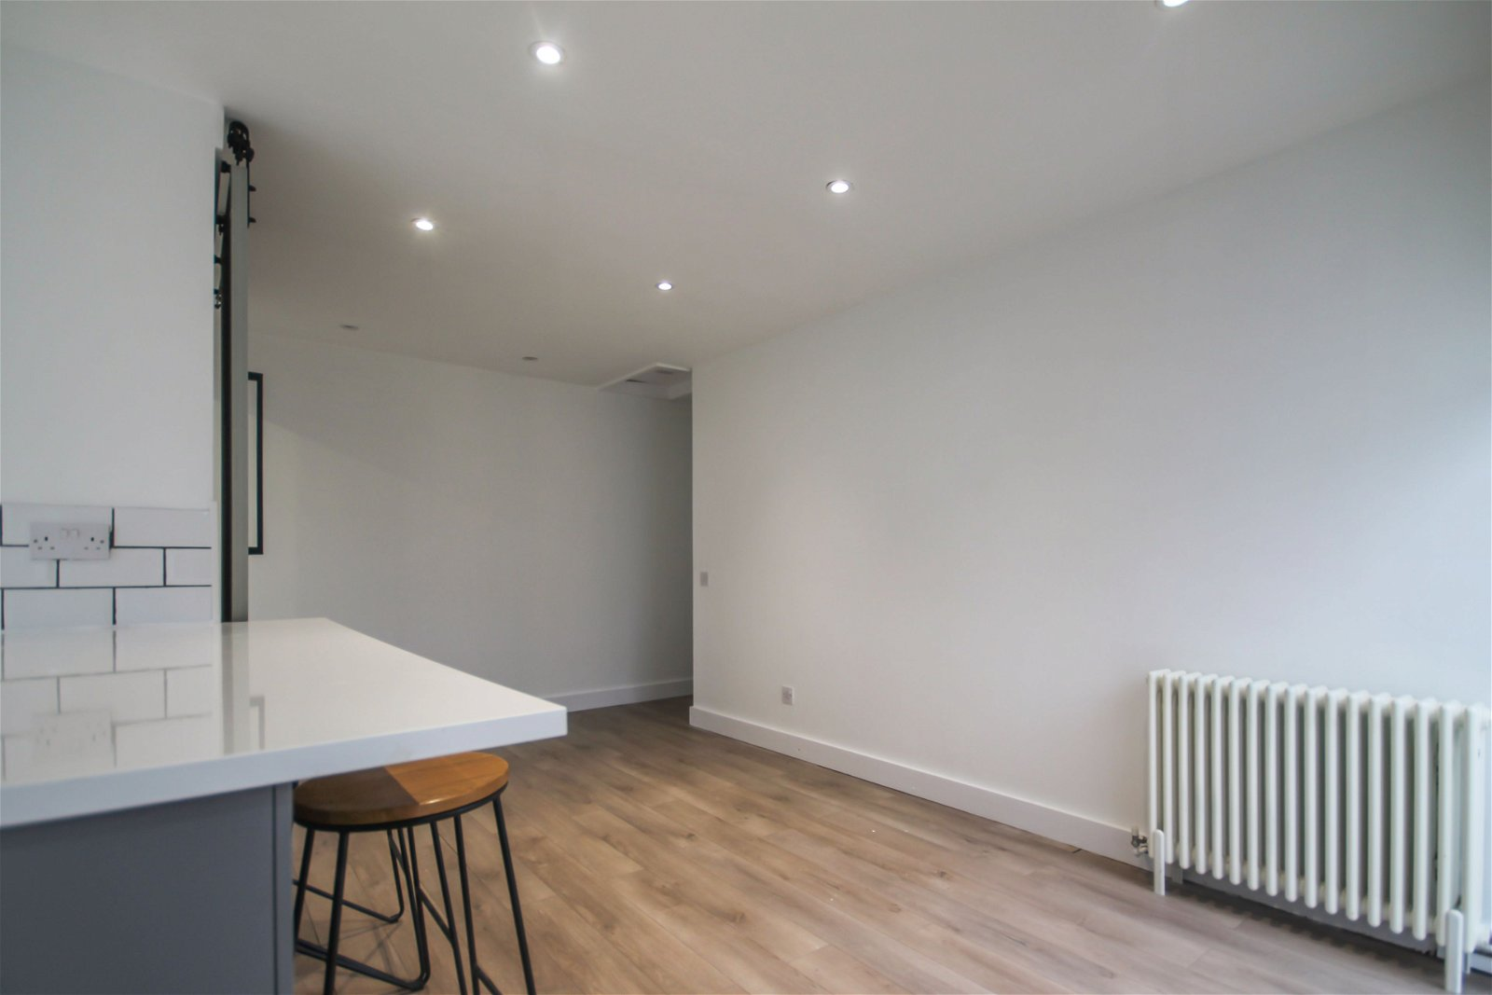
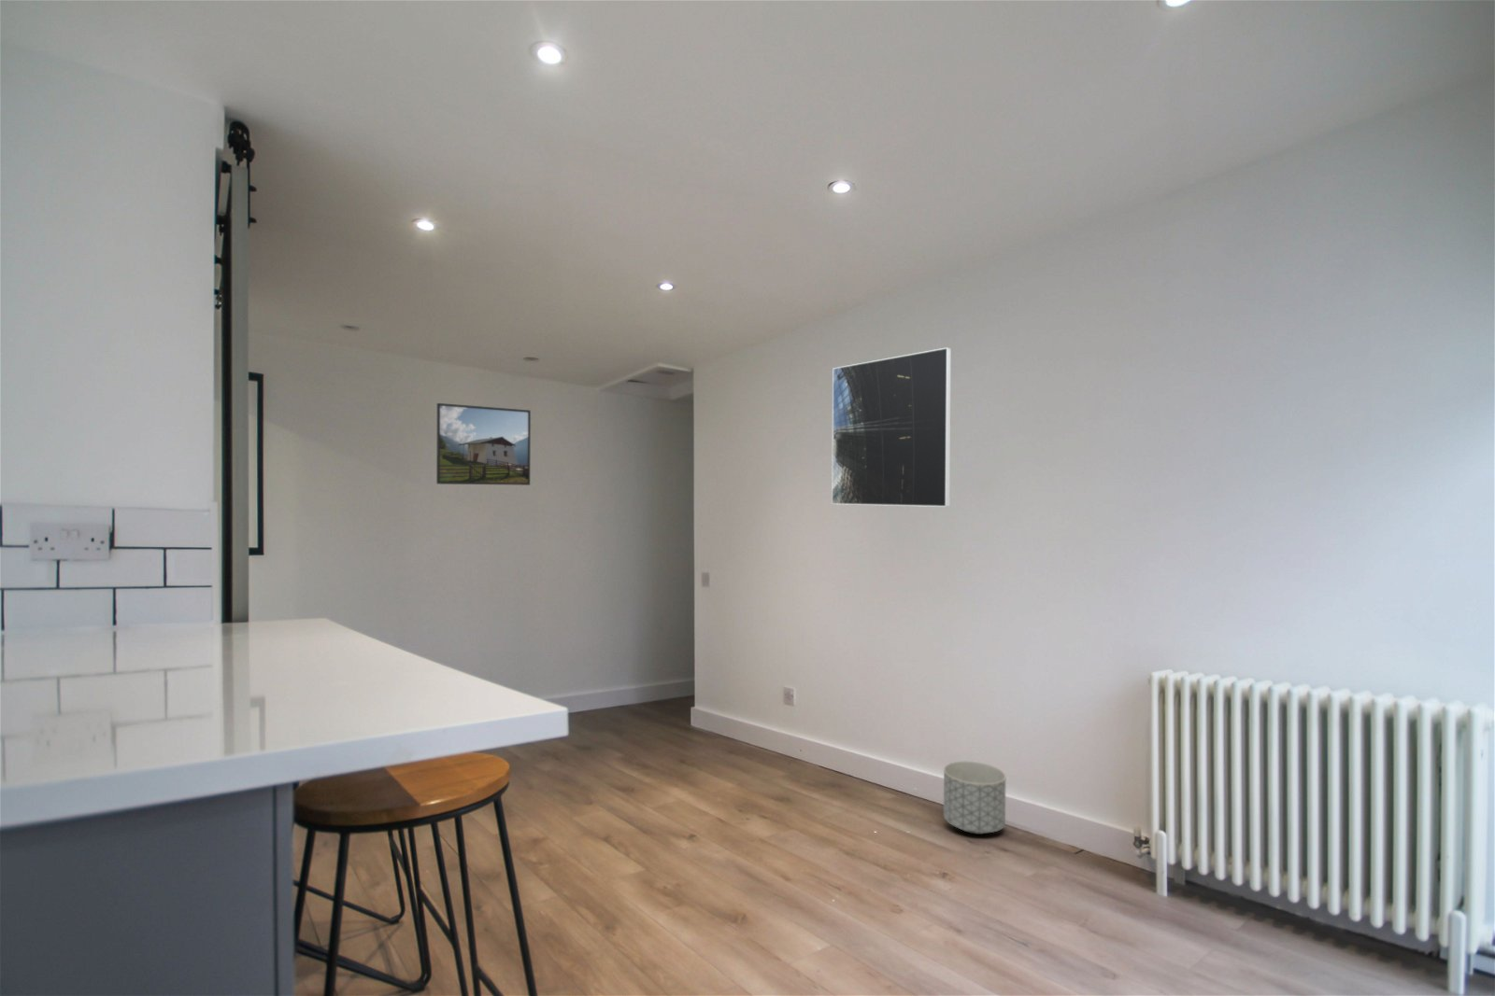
+ planter (973, 800)
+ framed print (887, 432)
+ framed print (485, 446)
